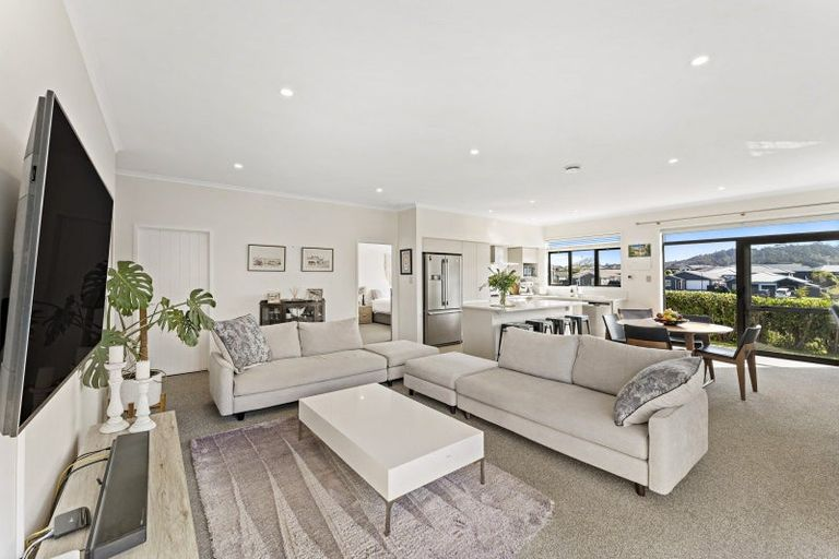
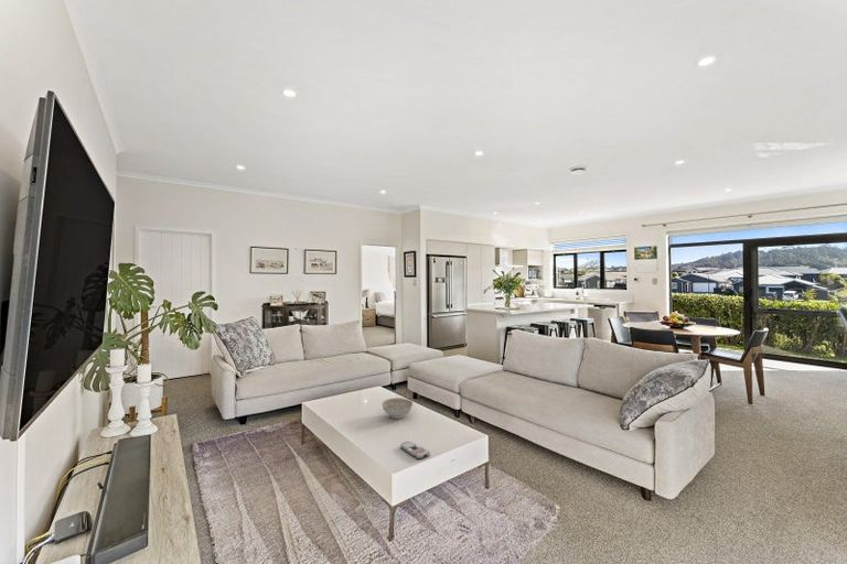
+ decorative bowl (397, 409)
+ remote control (414, 449)
